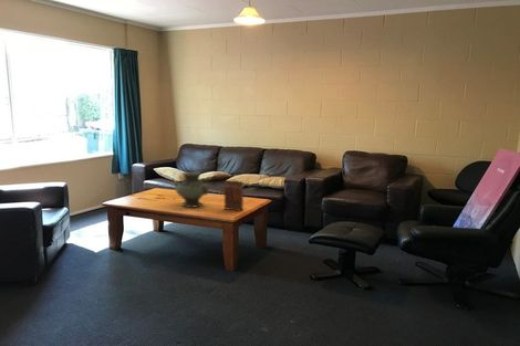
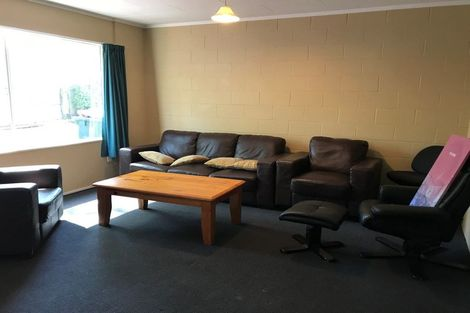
- vase (191, 188)
- book (233, 195)
